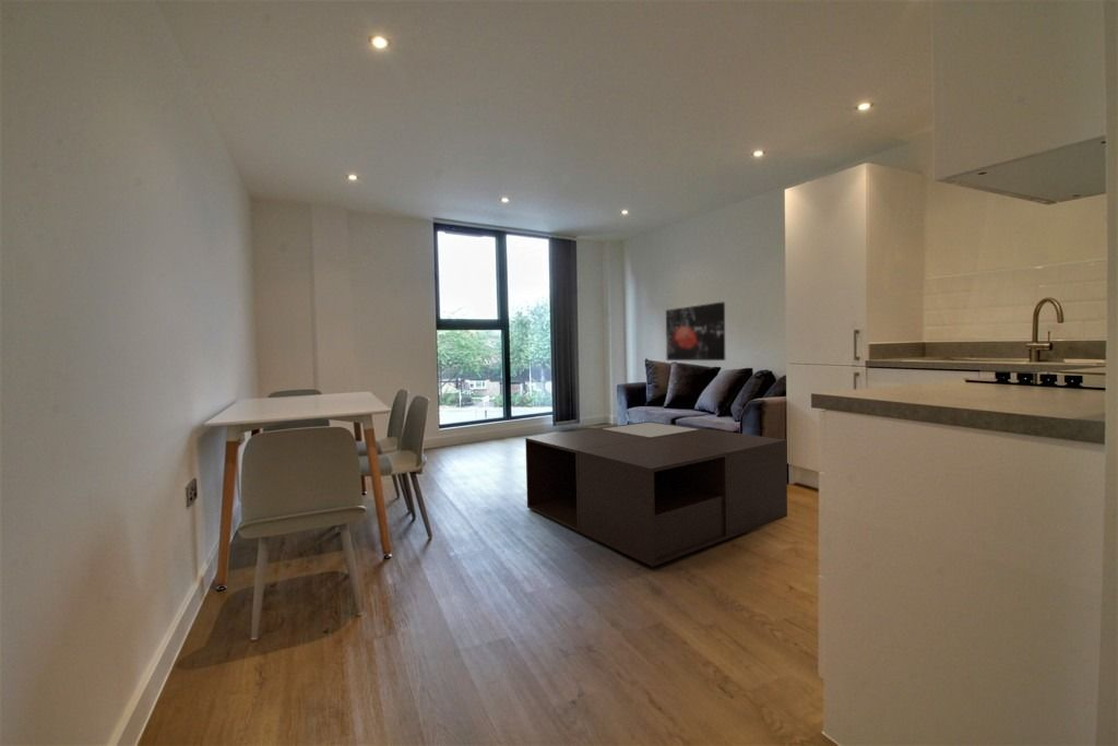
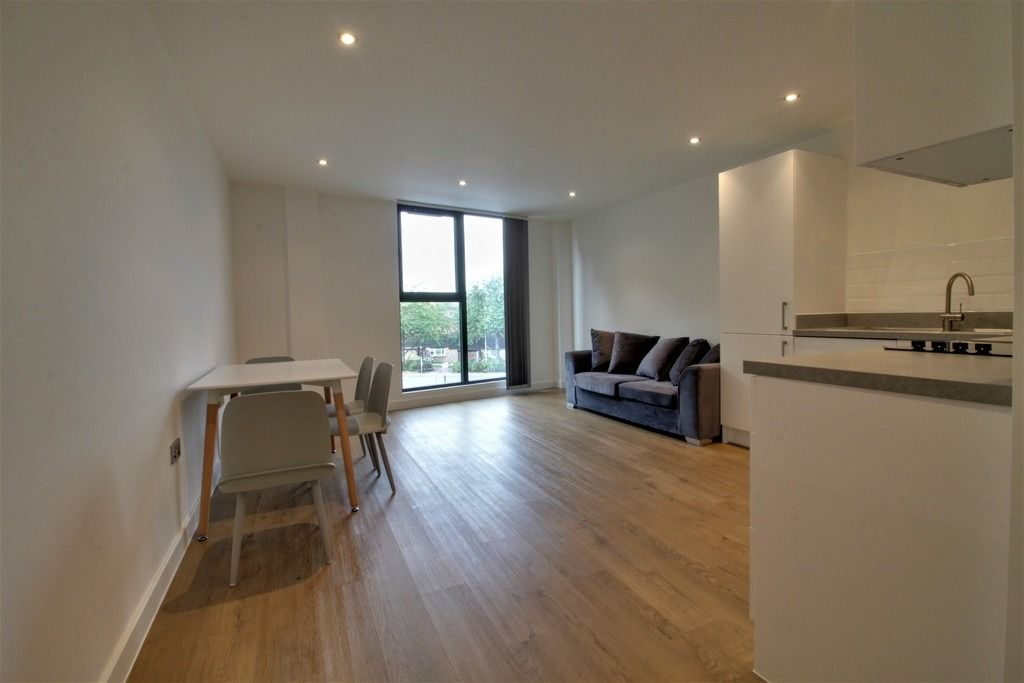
- coffee table (650, 476)
- wall art (693, 333)
